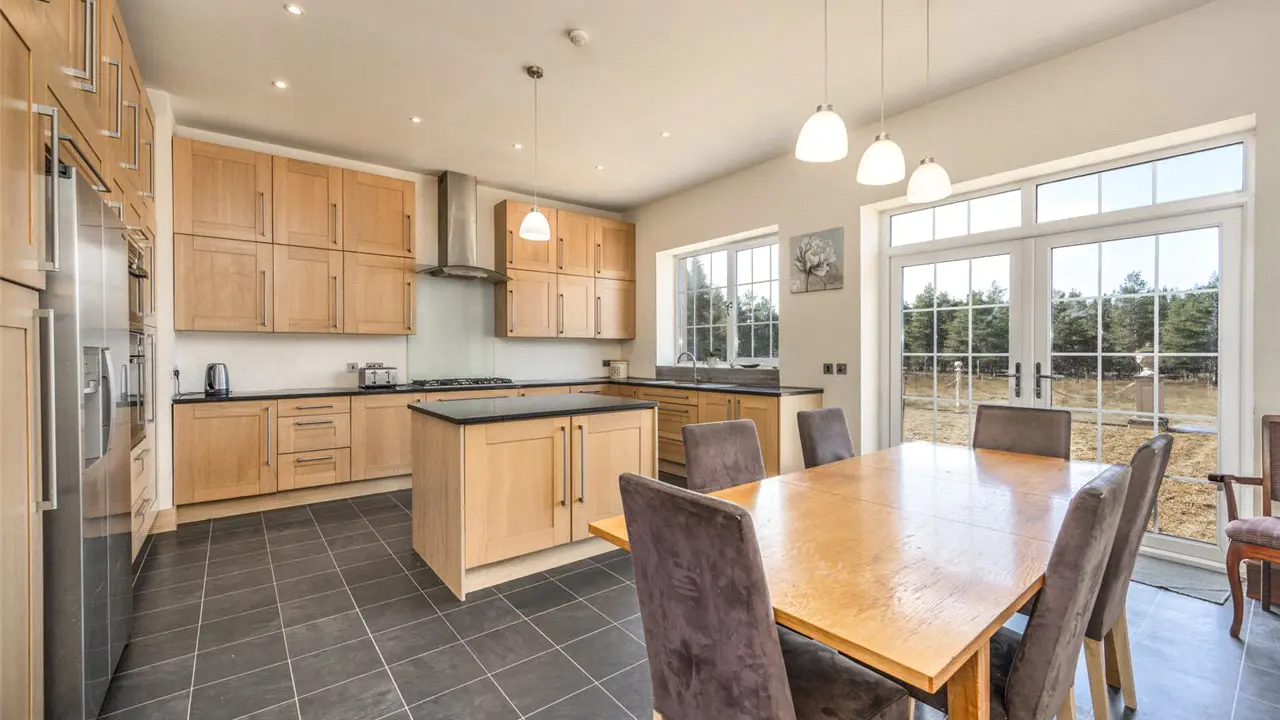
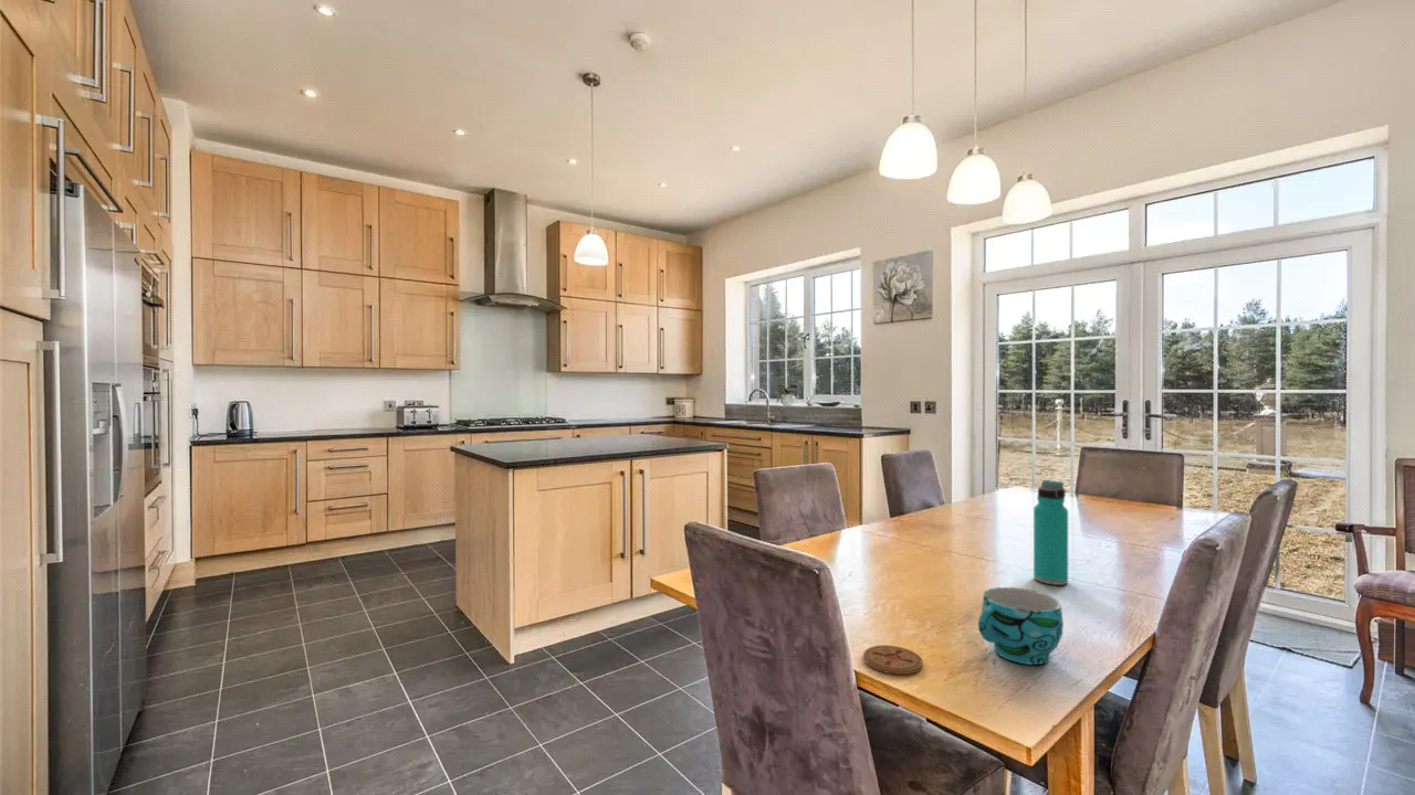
+ coaster (892, 659)
+ water bottle (1050, 530)
+ cup (1019, 627)
